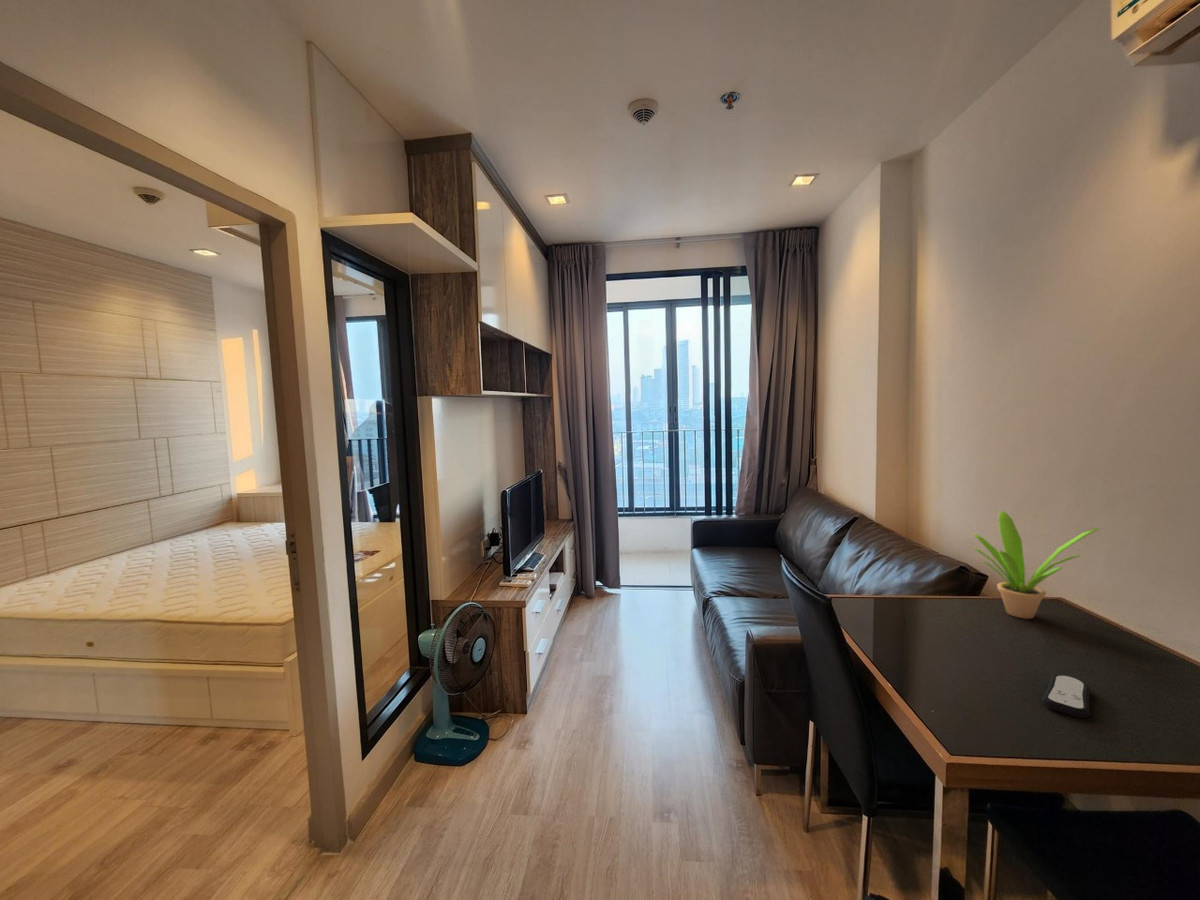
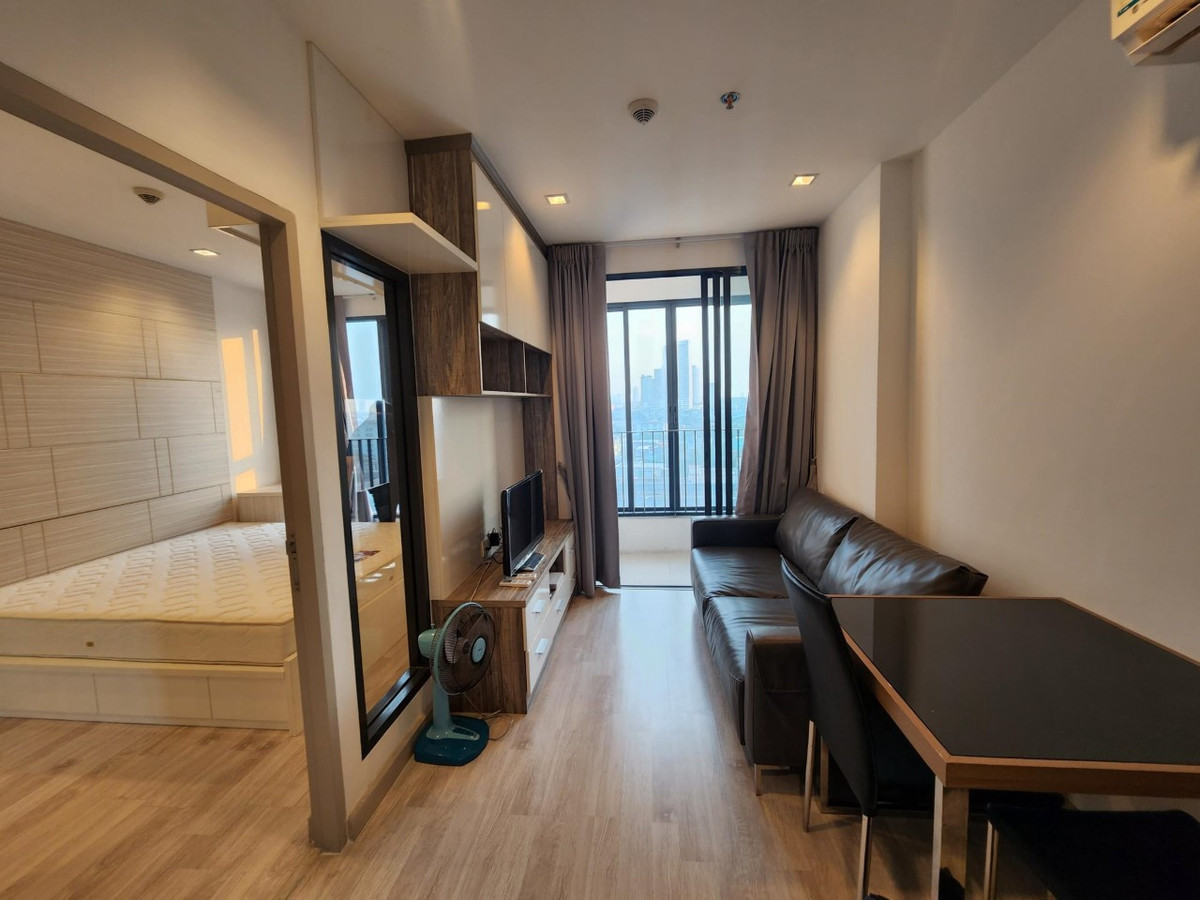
- remote control (1067, 693)
- potted plant (1023, 569)
